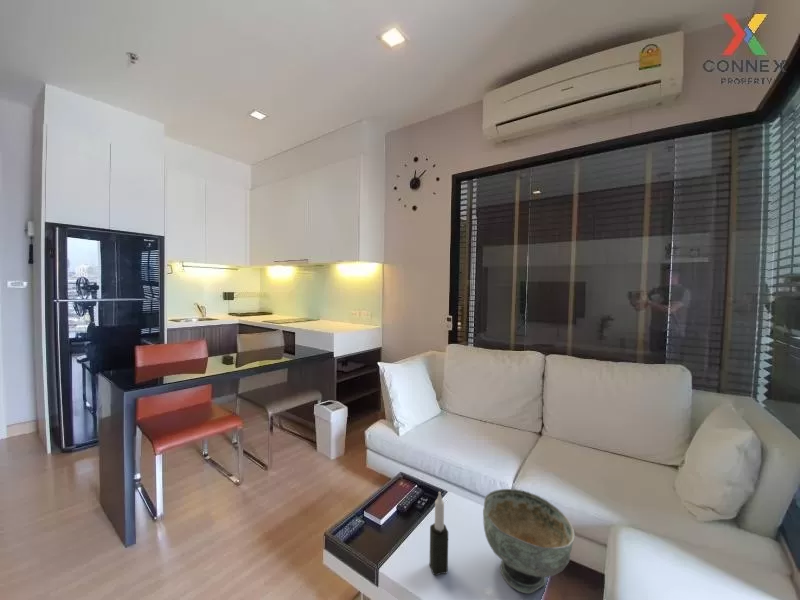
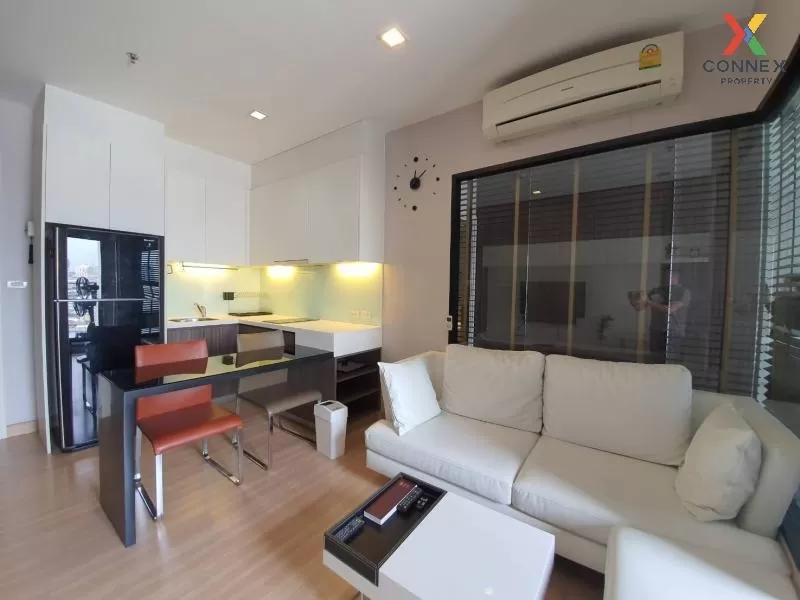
- candle (439, 530)
- decorative bowl (524, 543)
